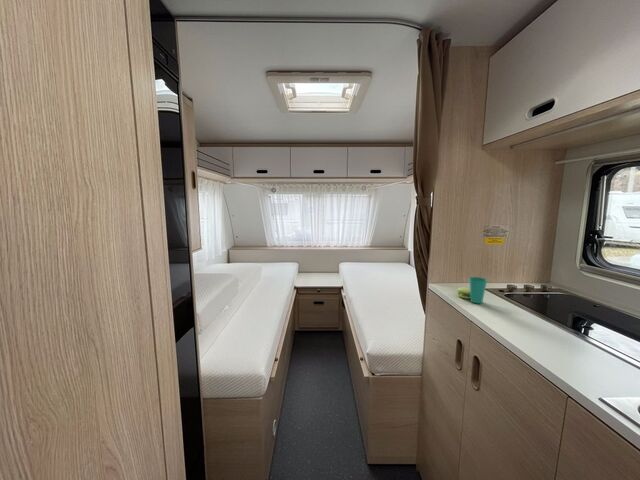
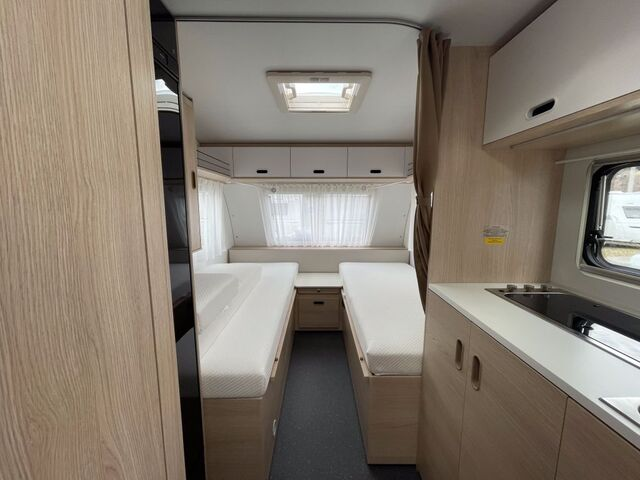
- cup (471, 288)
